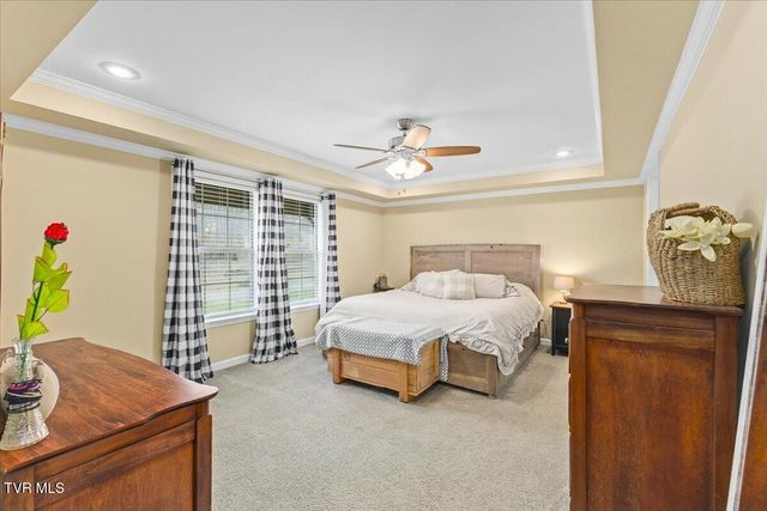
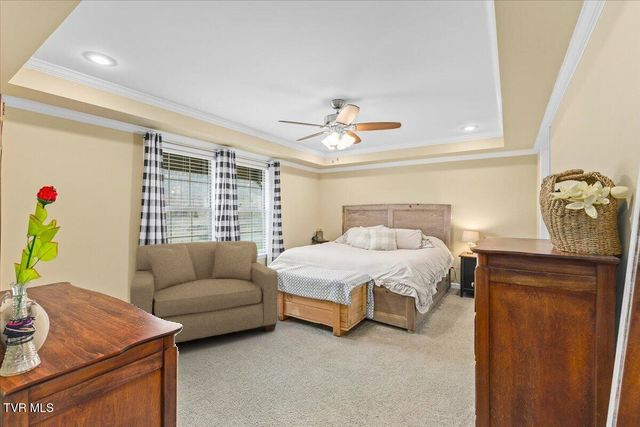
+ chair (205, 286)
